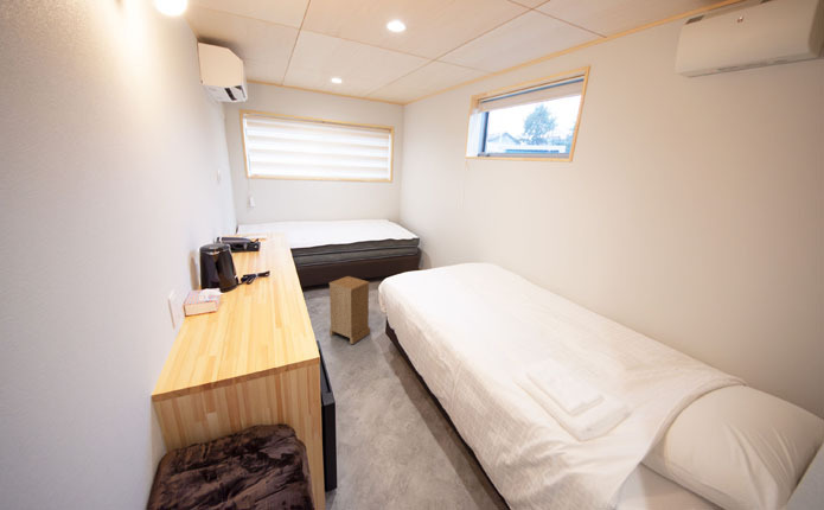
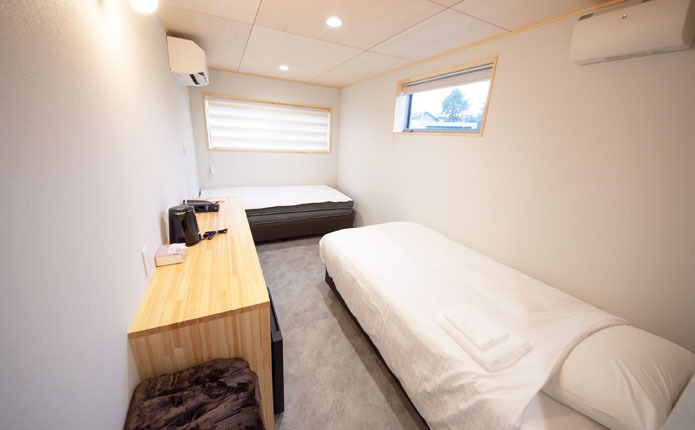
- nightstand (350, 308)
